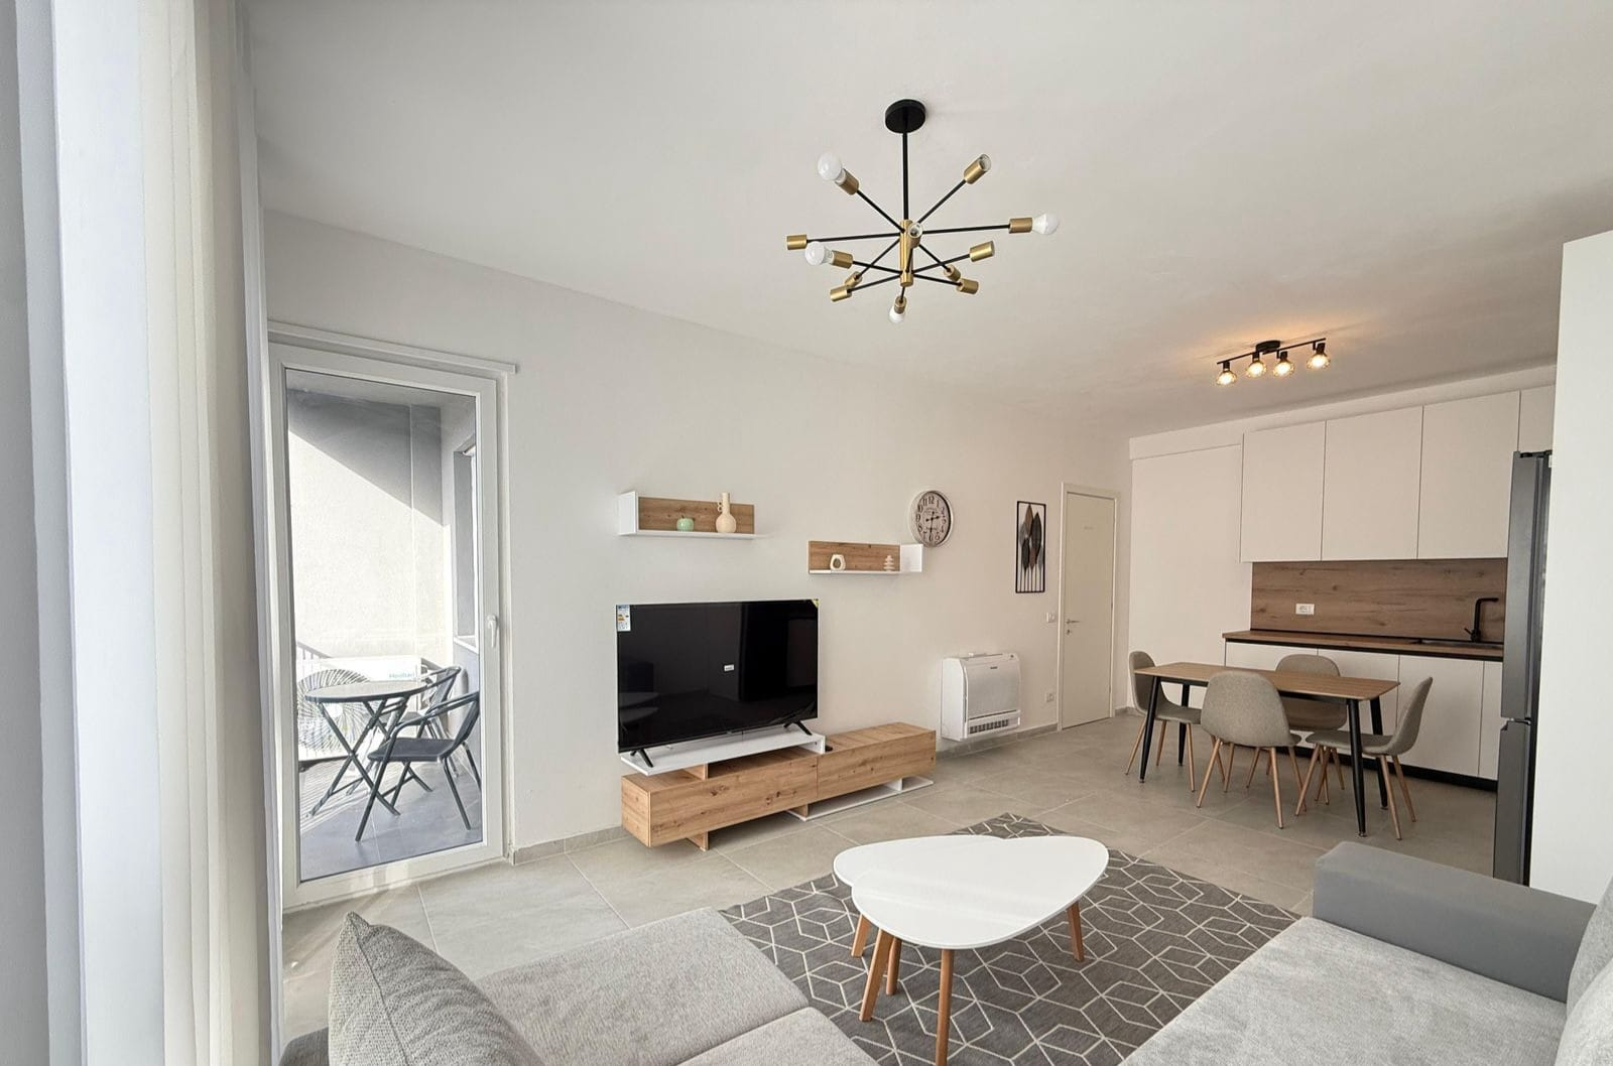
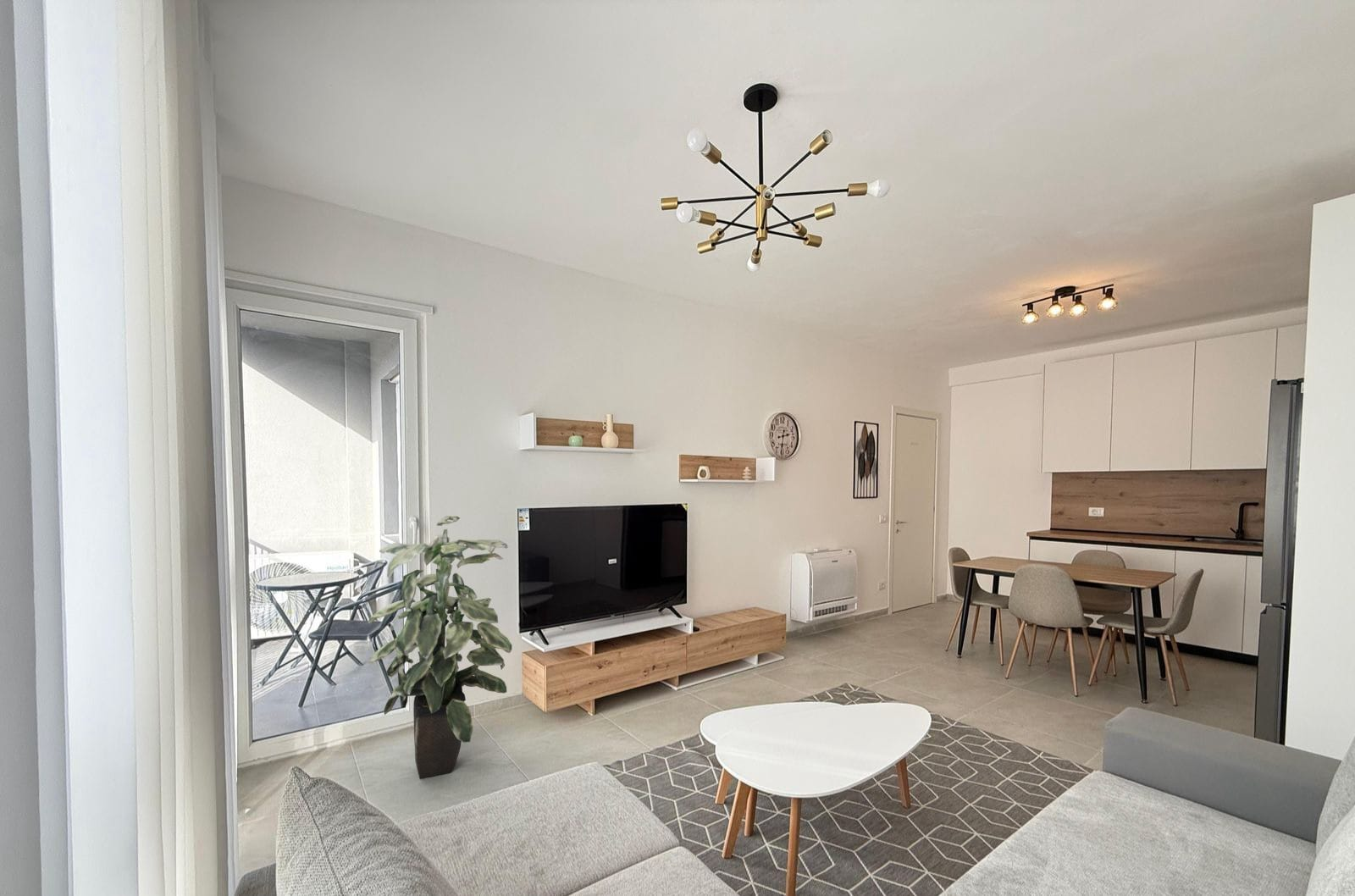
+ indoor plant (445, 647)
